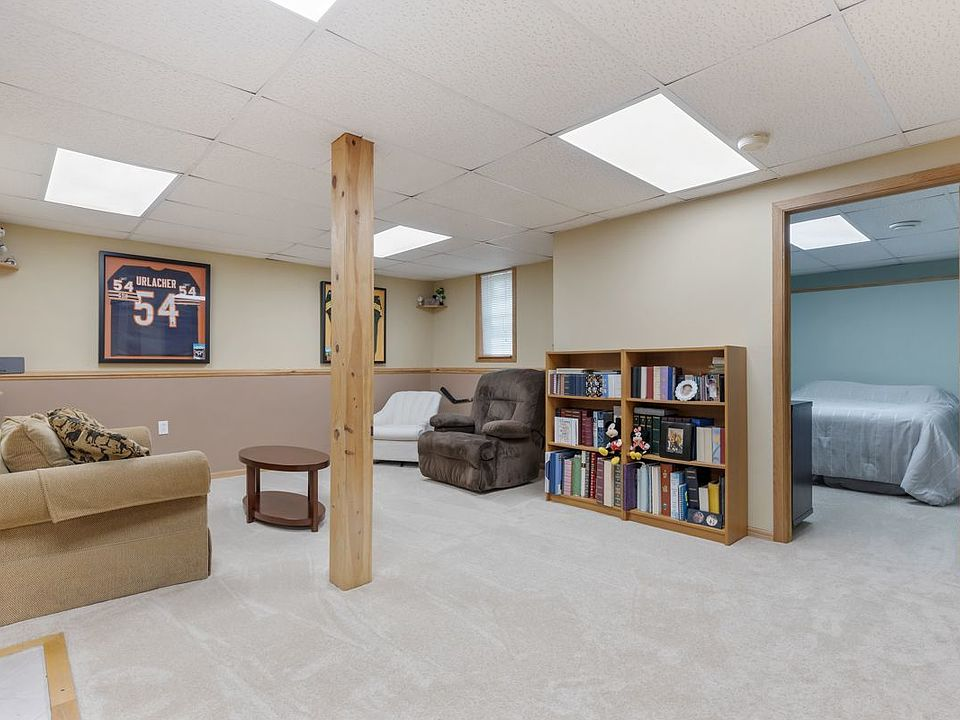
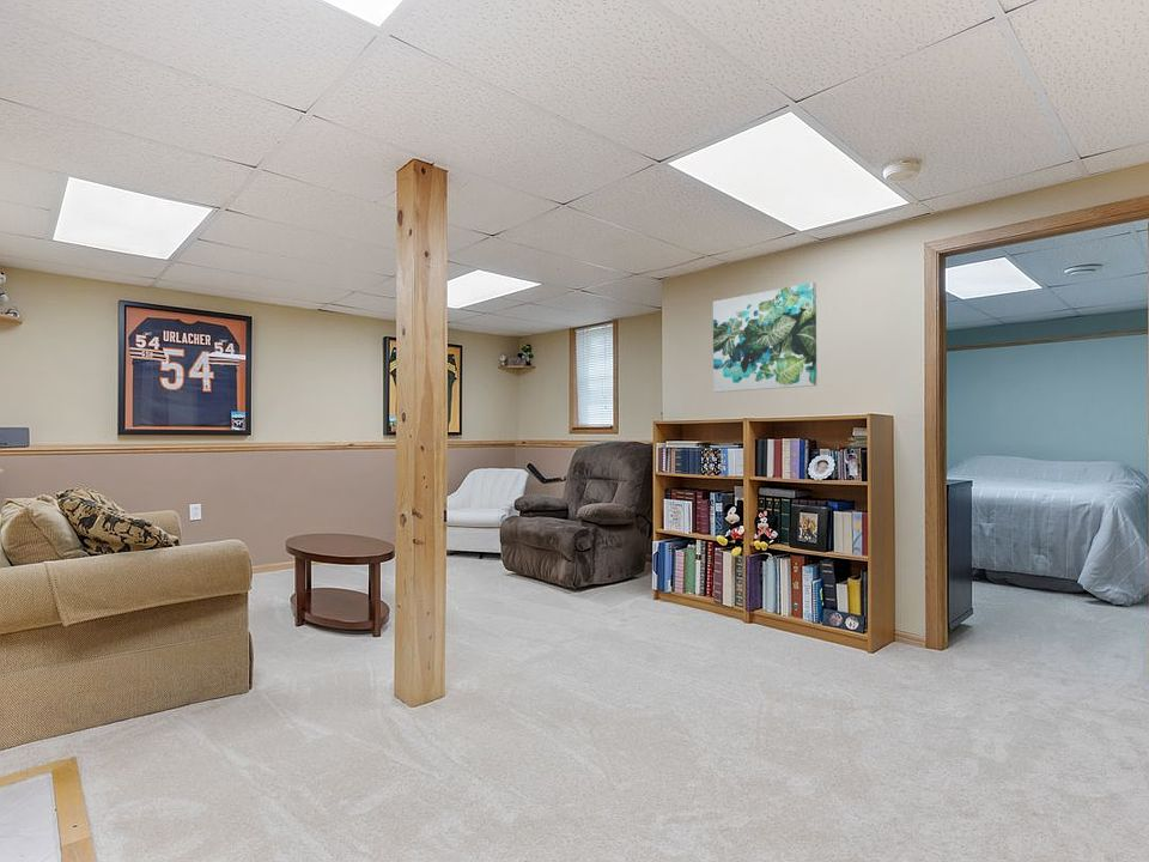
+ wall art (761, 340)
